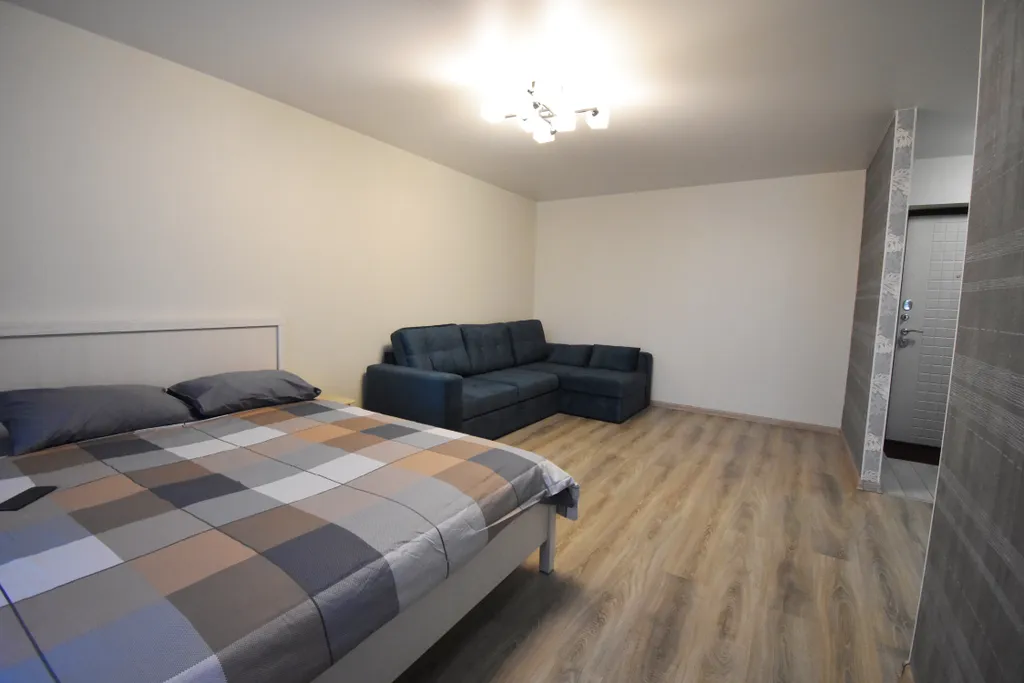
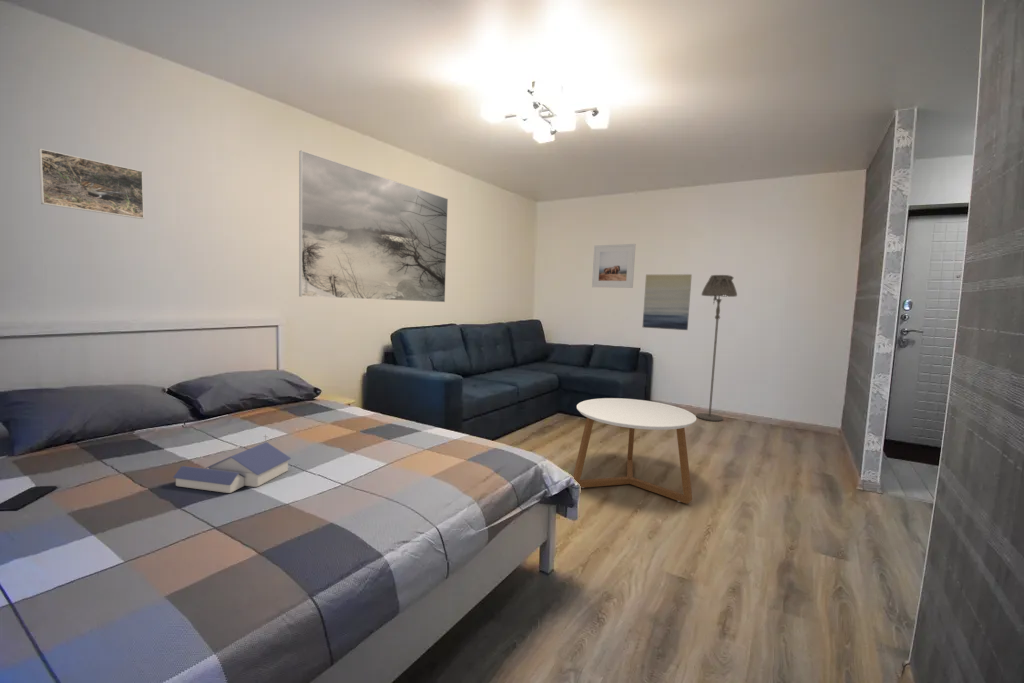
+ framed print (385, 240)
+ wall art (666, 301)
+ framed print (613, 266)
+ coffee table (629, 447)
+ architectural model (239, 458)
+ floor lamp (714, 347)
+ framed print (95, 186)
